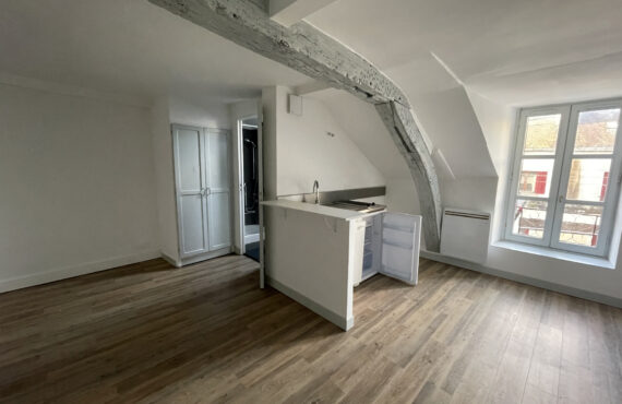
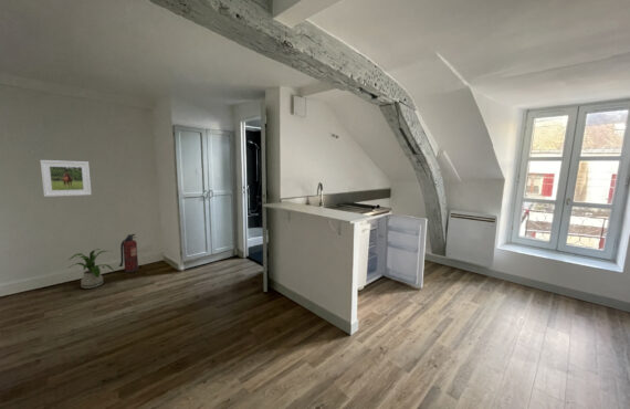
+ fire extinguisher (128, 253)
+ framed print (66, 178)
+ house plant (91, 265)
